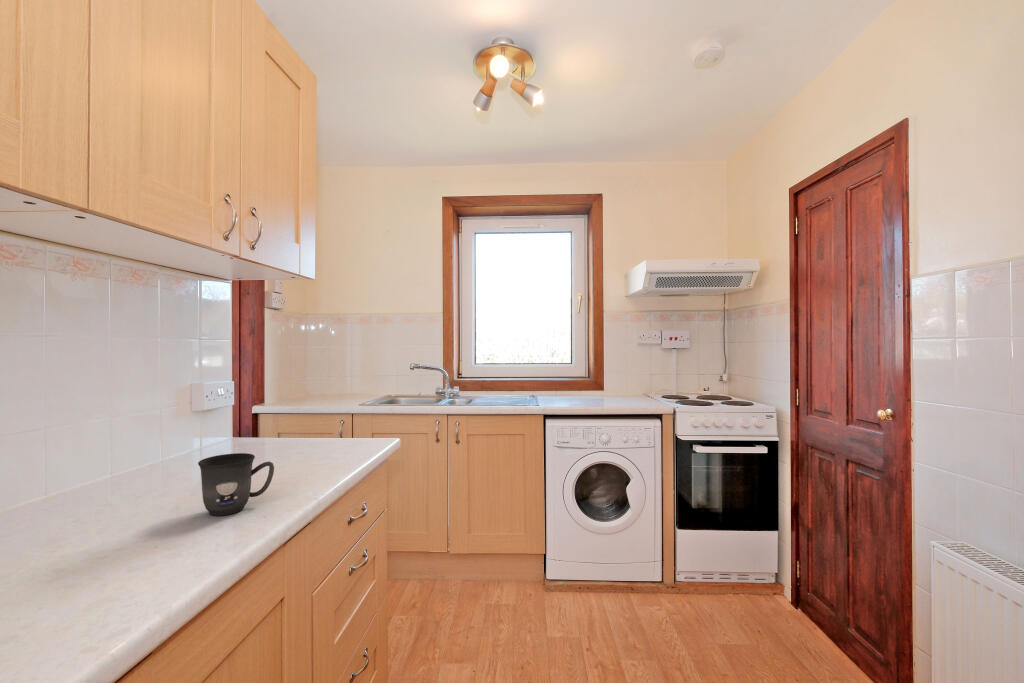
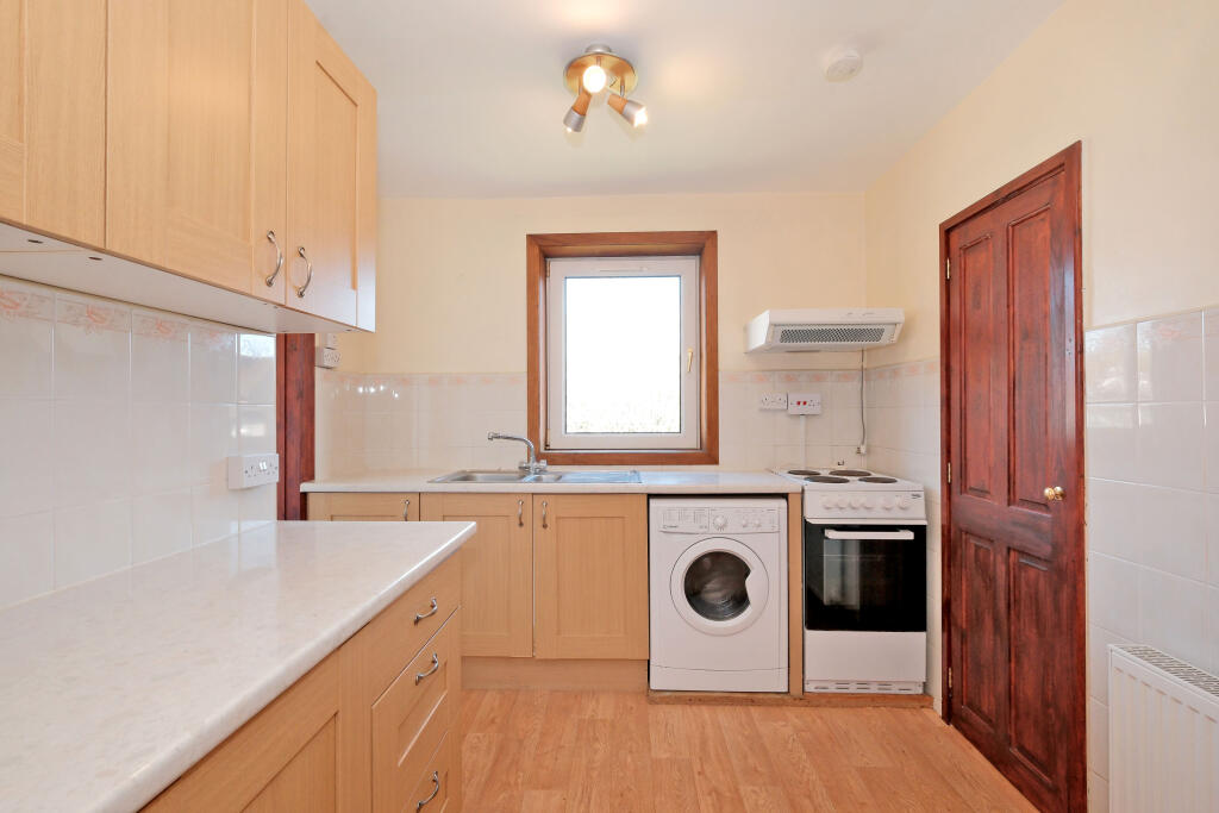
- mug (237, 482)
